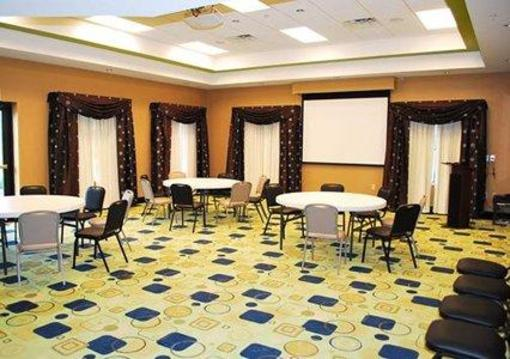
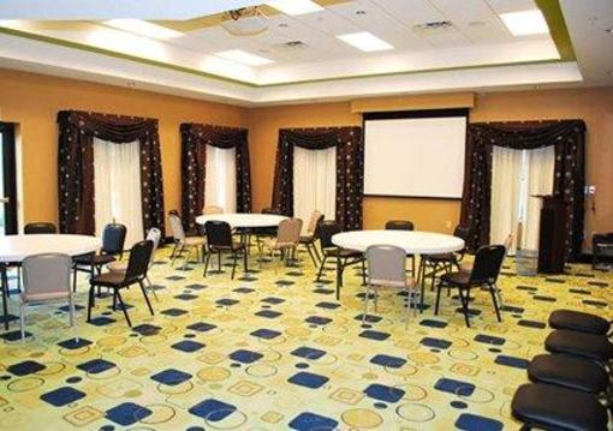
+ waste bin (525, 262)
